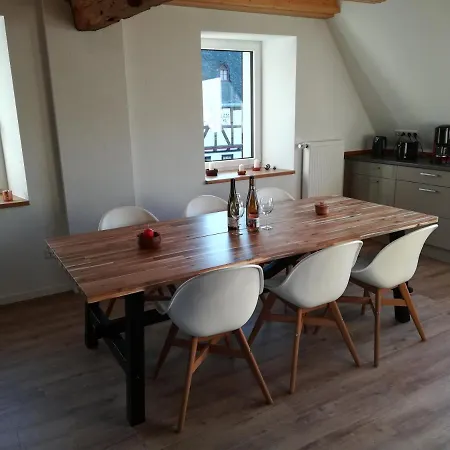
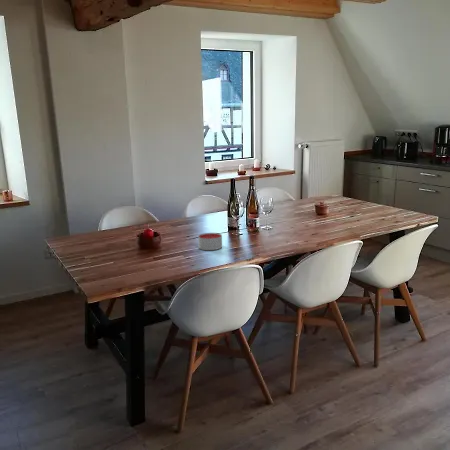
+ candle (210, 240)
